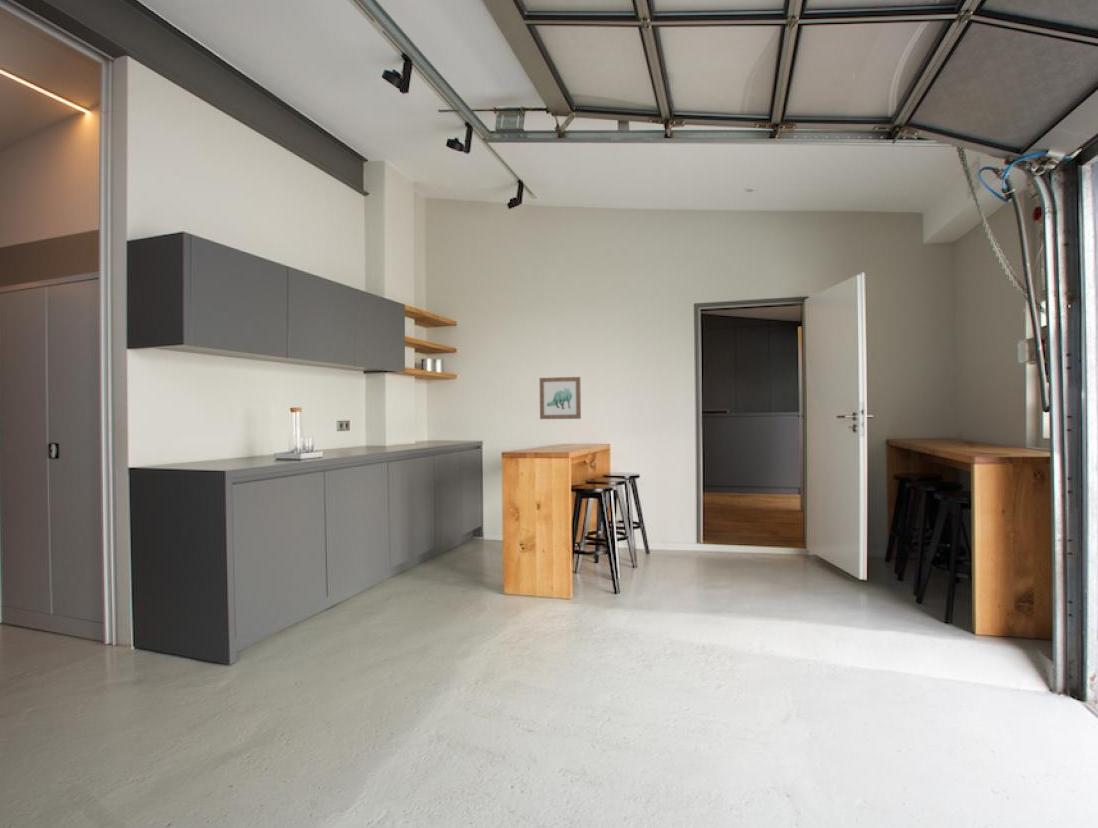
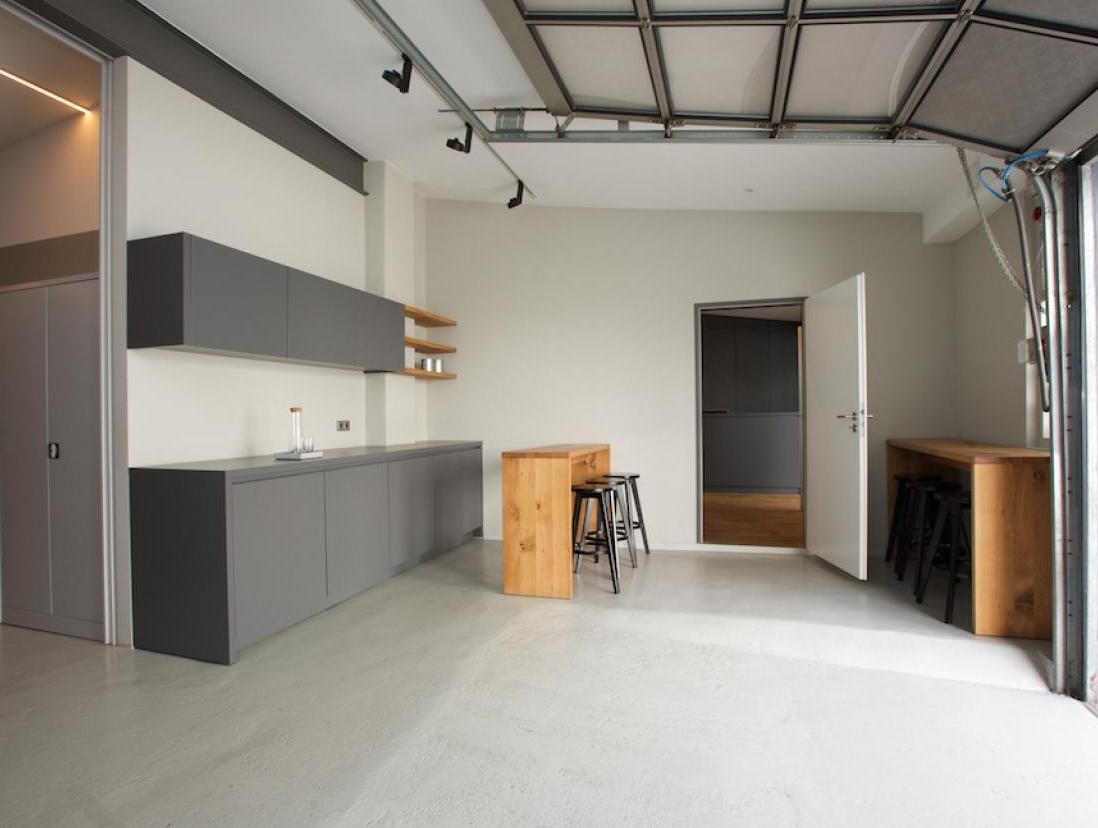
- wall art (560, 398)
